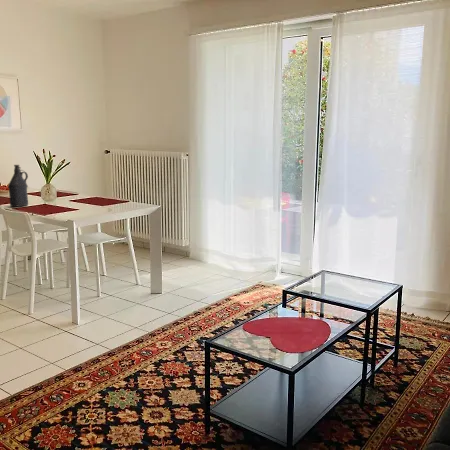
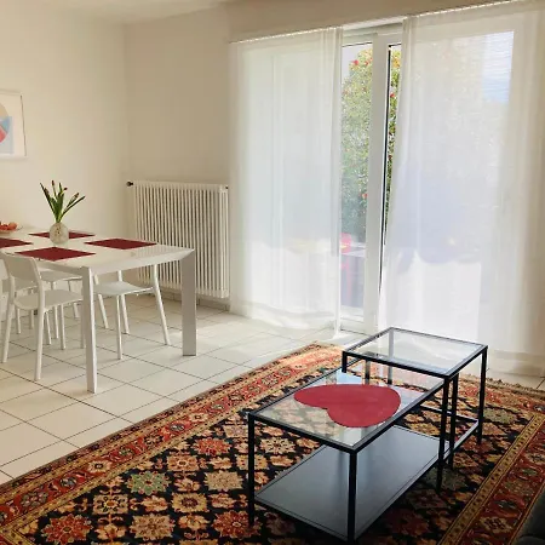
- bottle (18, 185)
